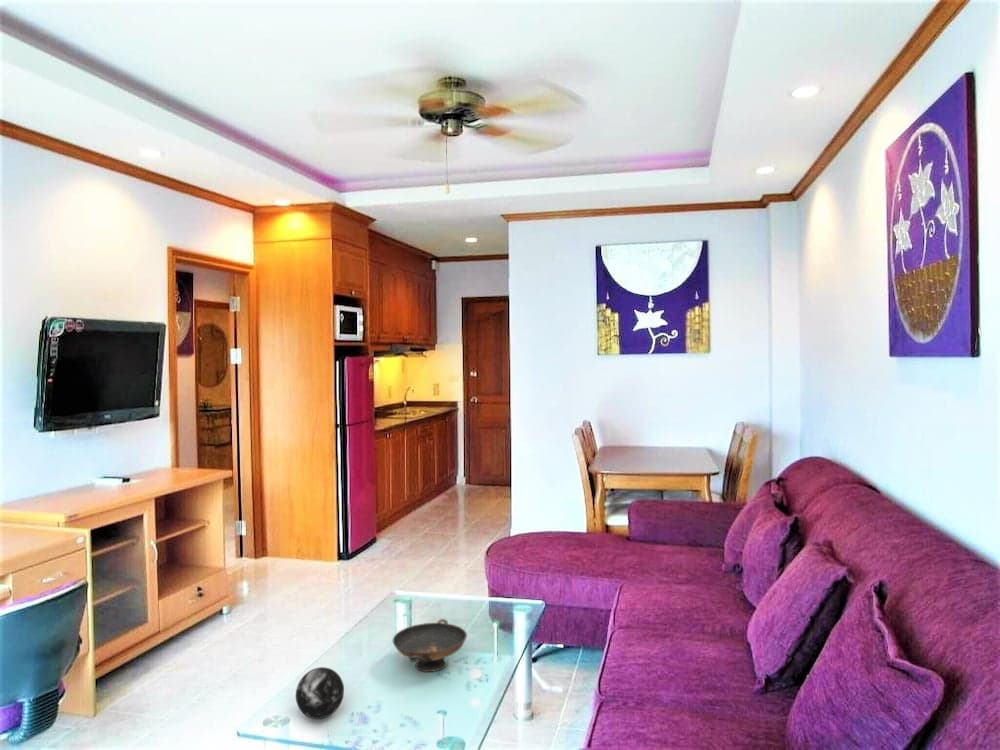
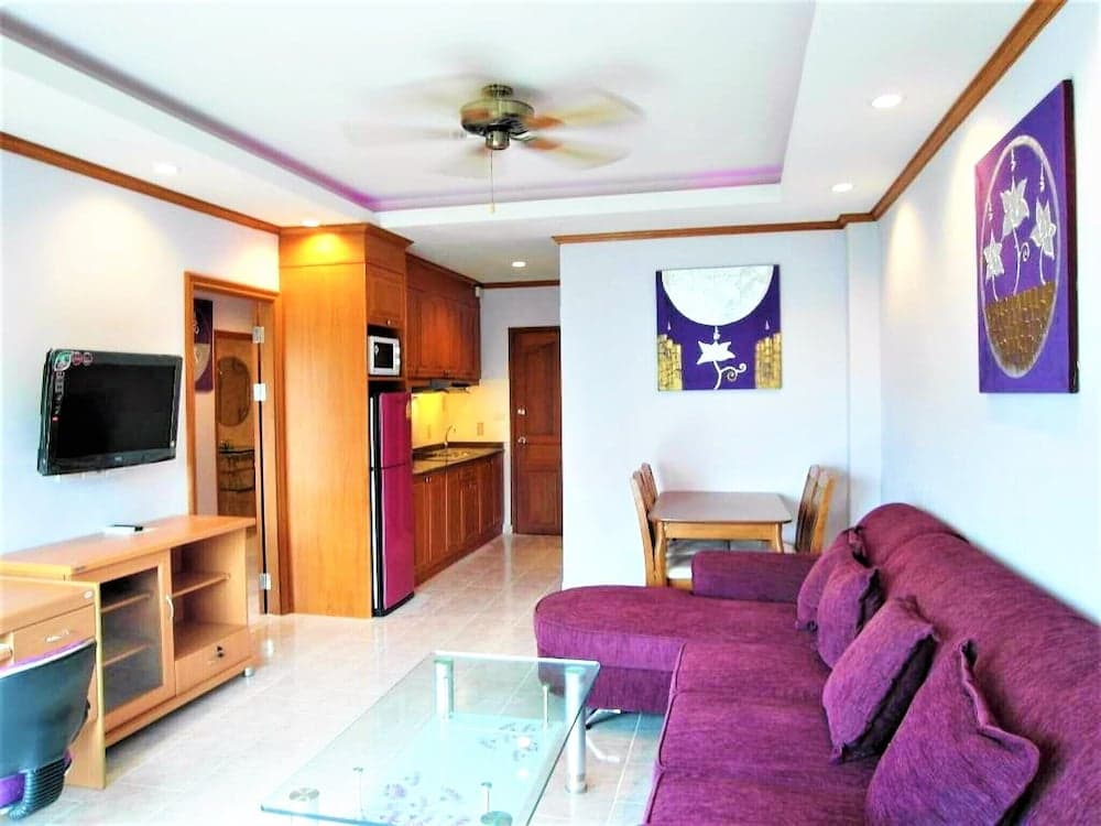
- decorative bowl (430, 650)
- decorative orb (320, 692)
